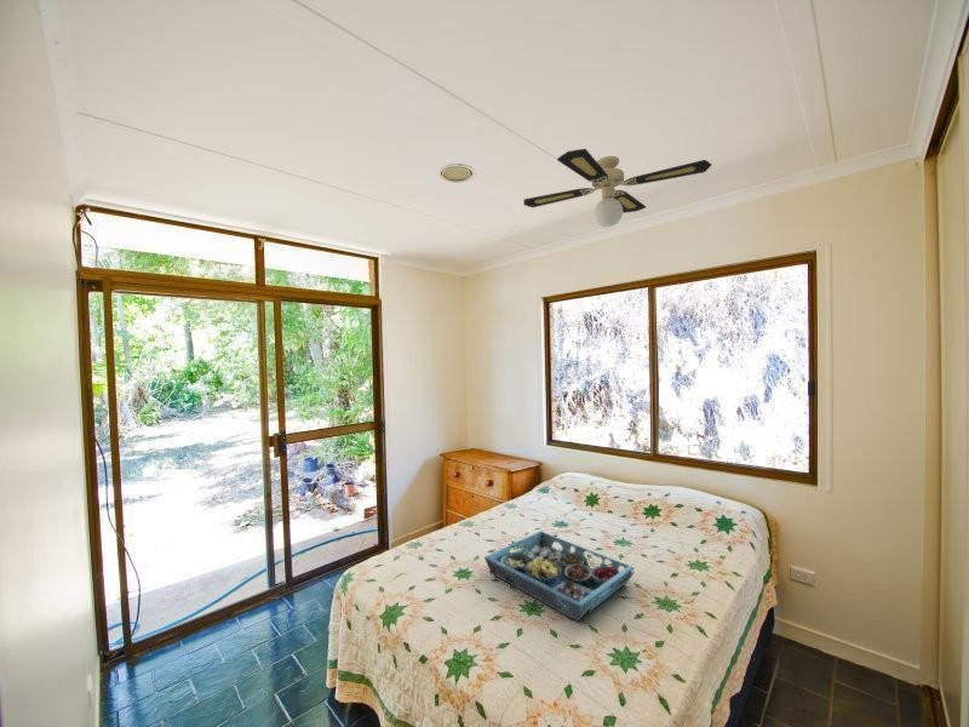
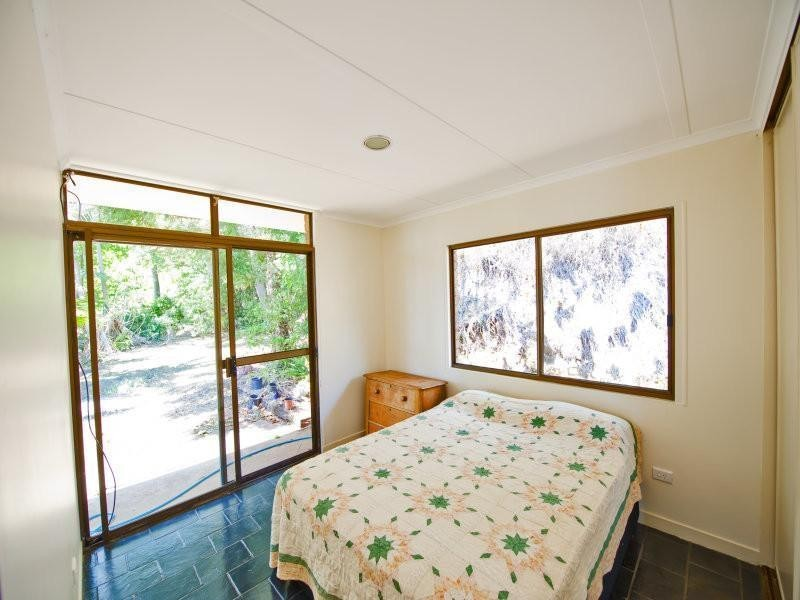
- ceiling fan (608, 194)
- serving tray (556, 568)
